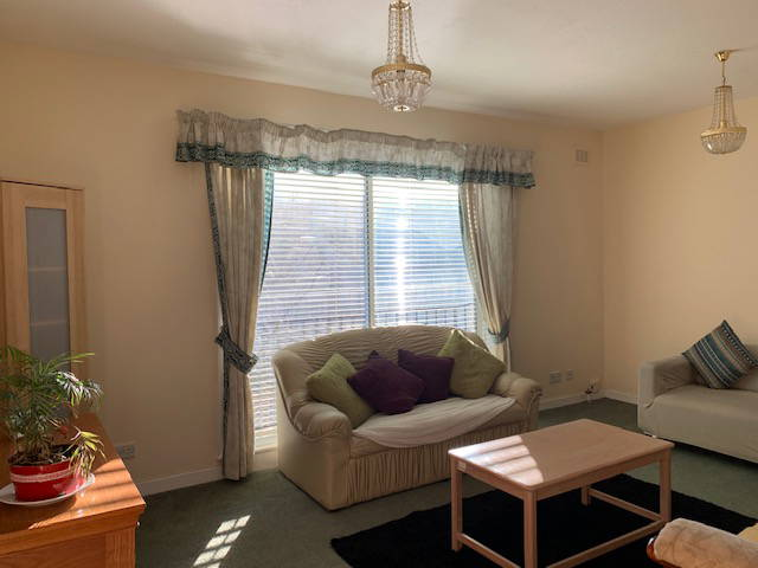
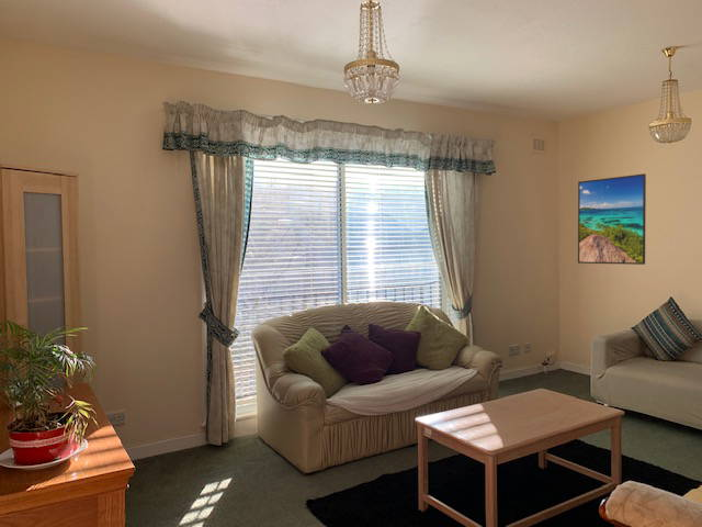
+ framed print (610, 221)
